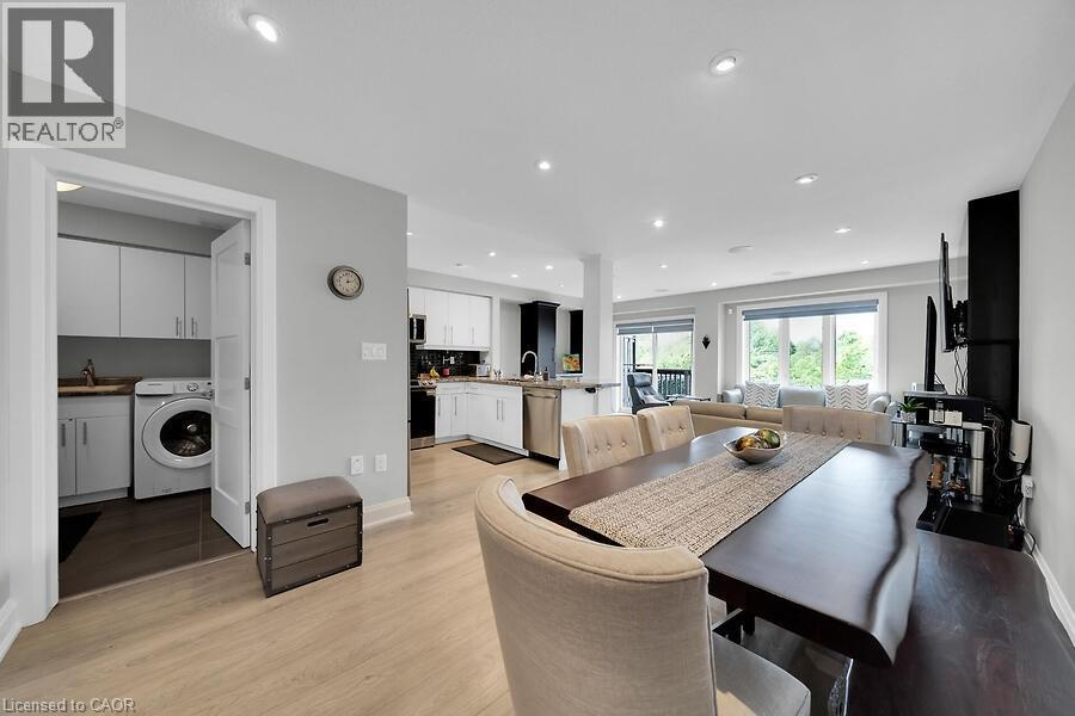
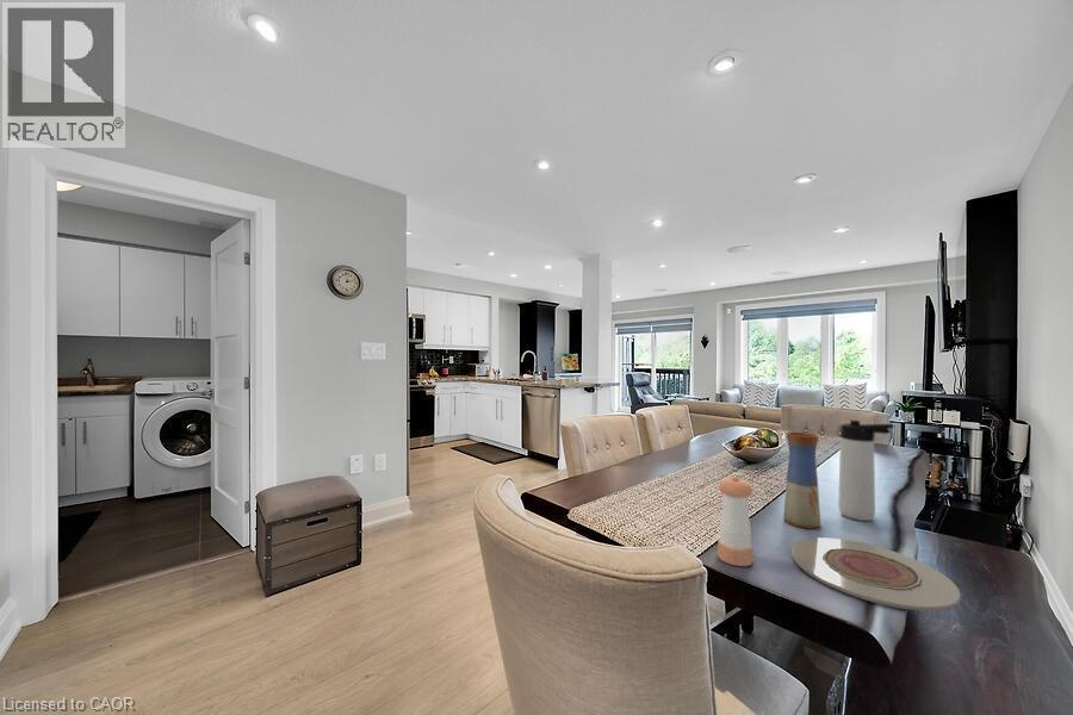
+ pepper shaker (734, 517)
+ vase (801, 478)
+ plate (867, 567)
+ thermos bottle (864, 470)
